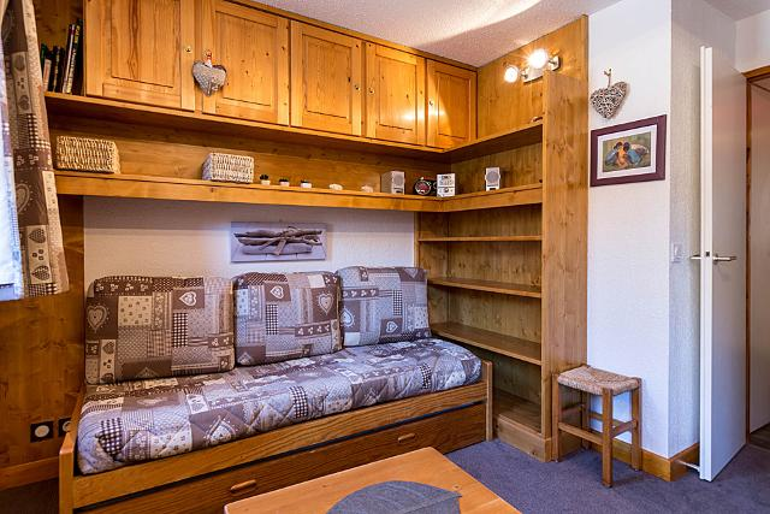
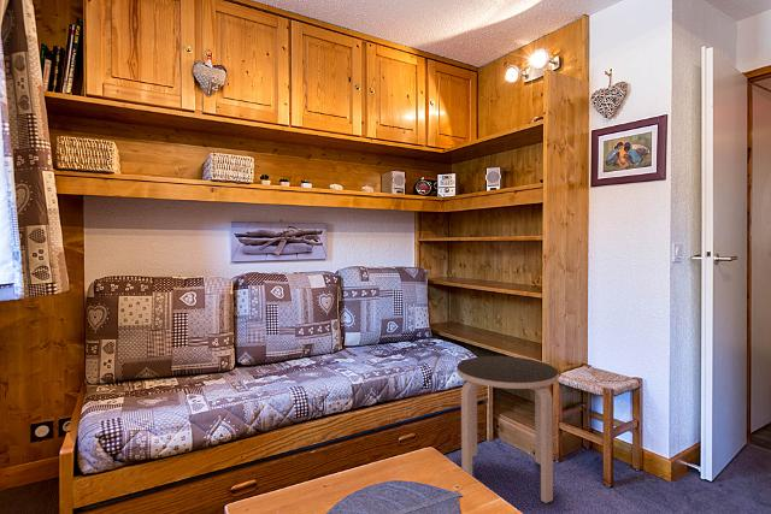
+ side table (476, 421)
